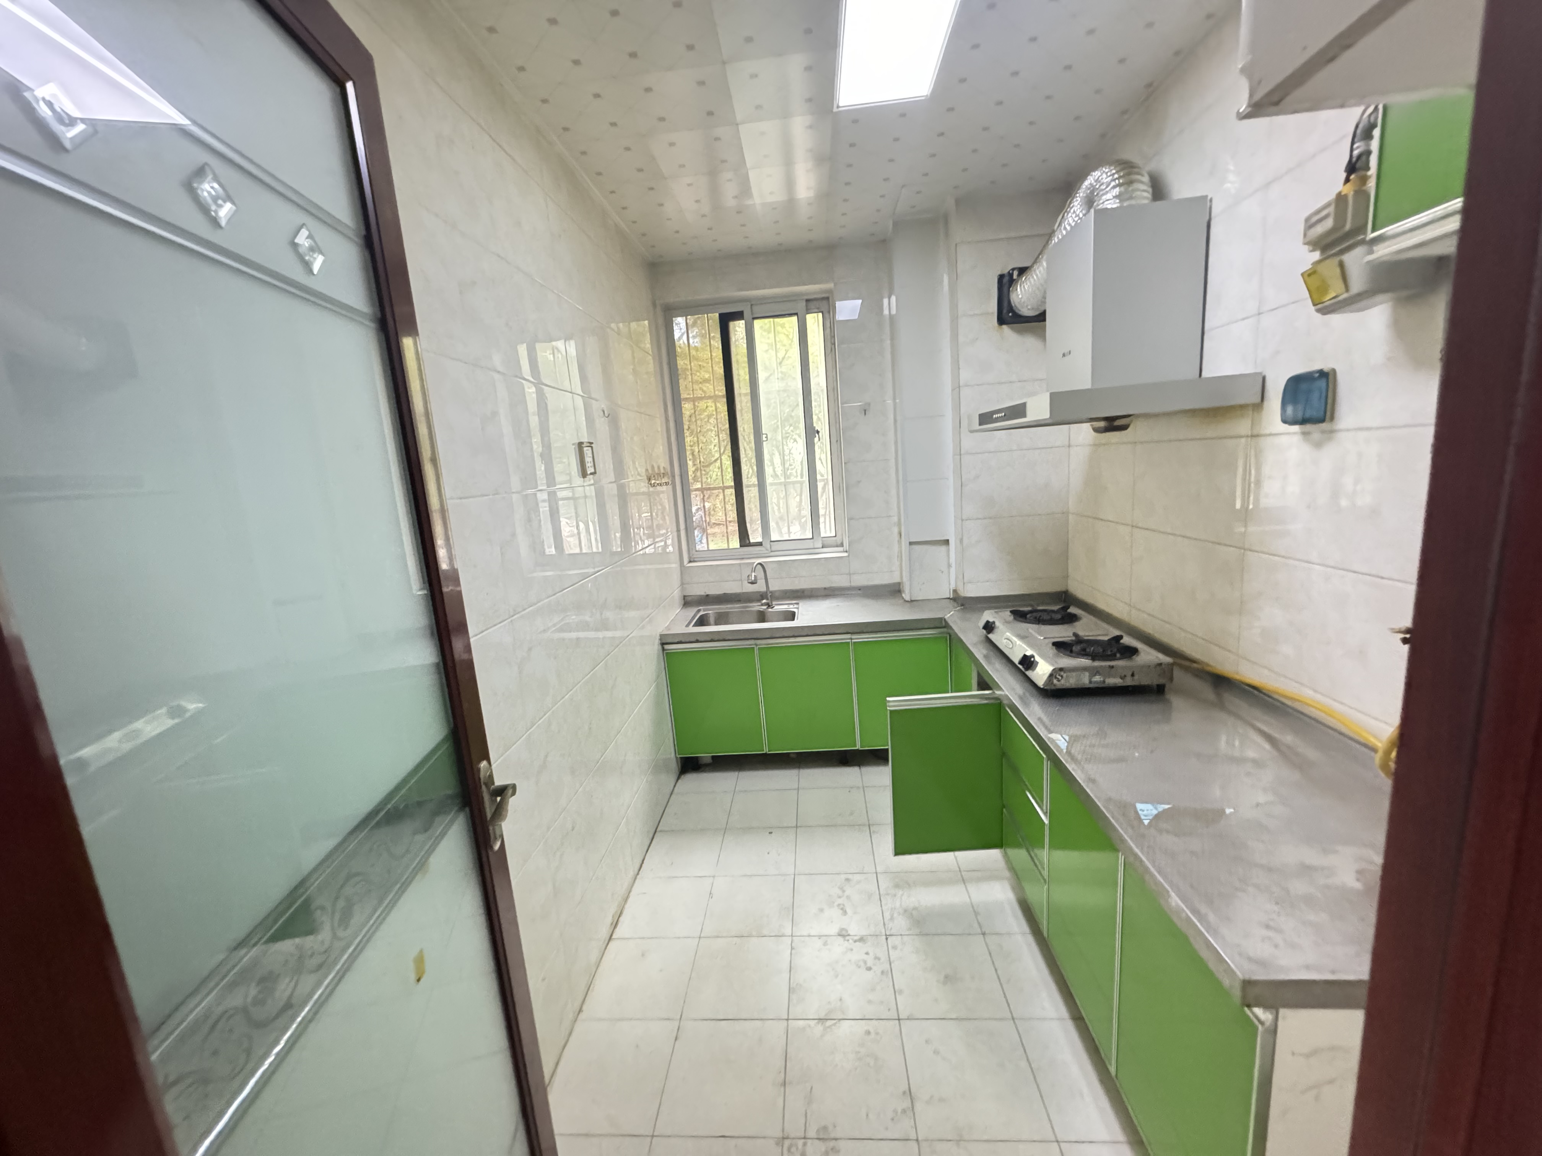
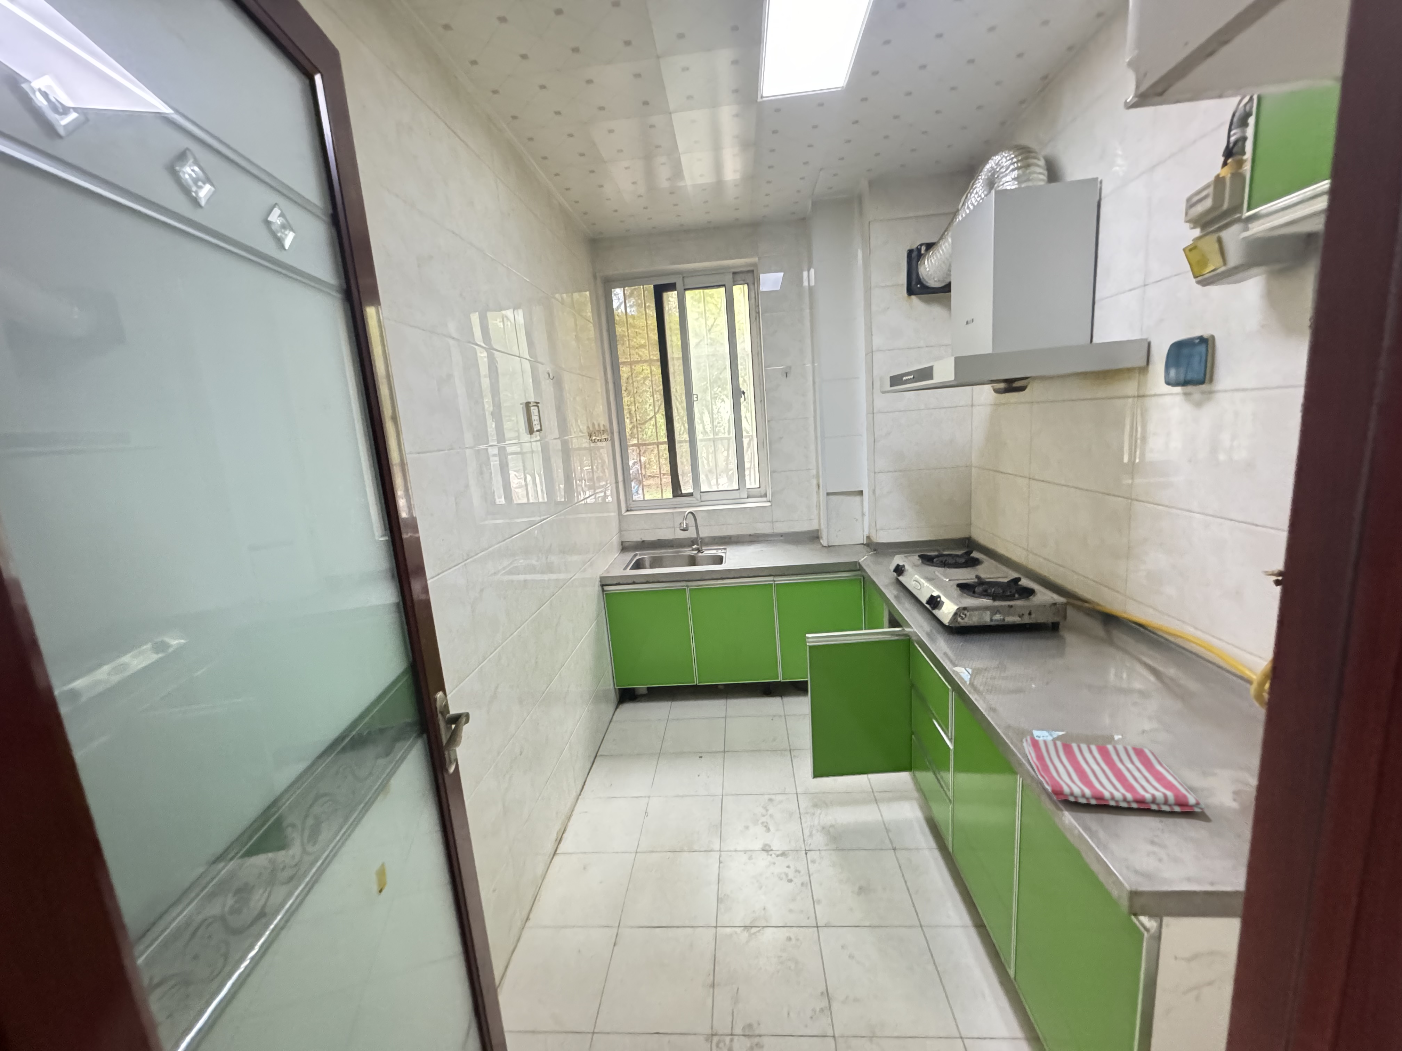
+ dish towel (1105, 771)
